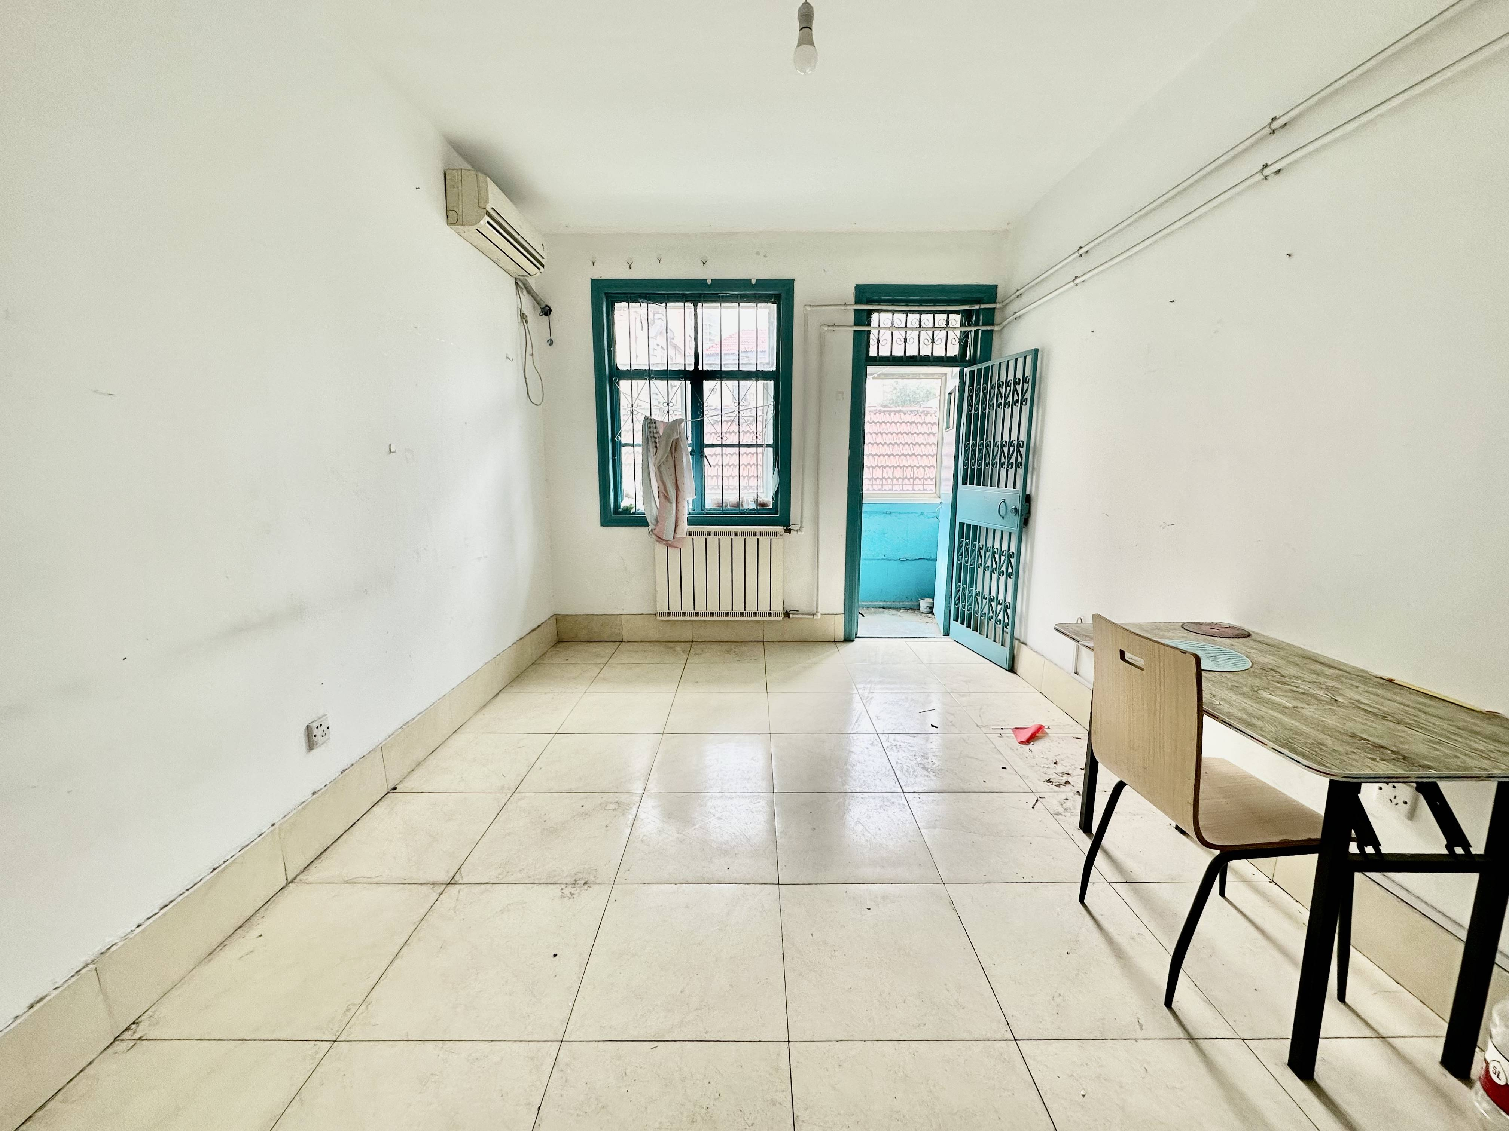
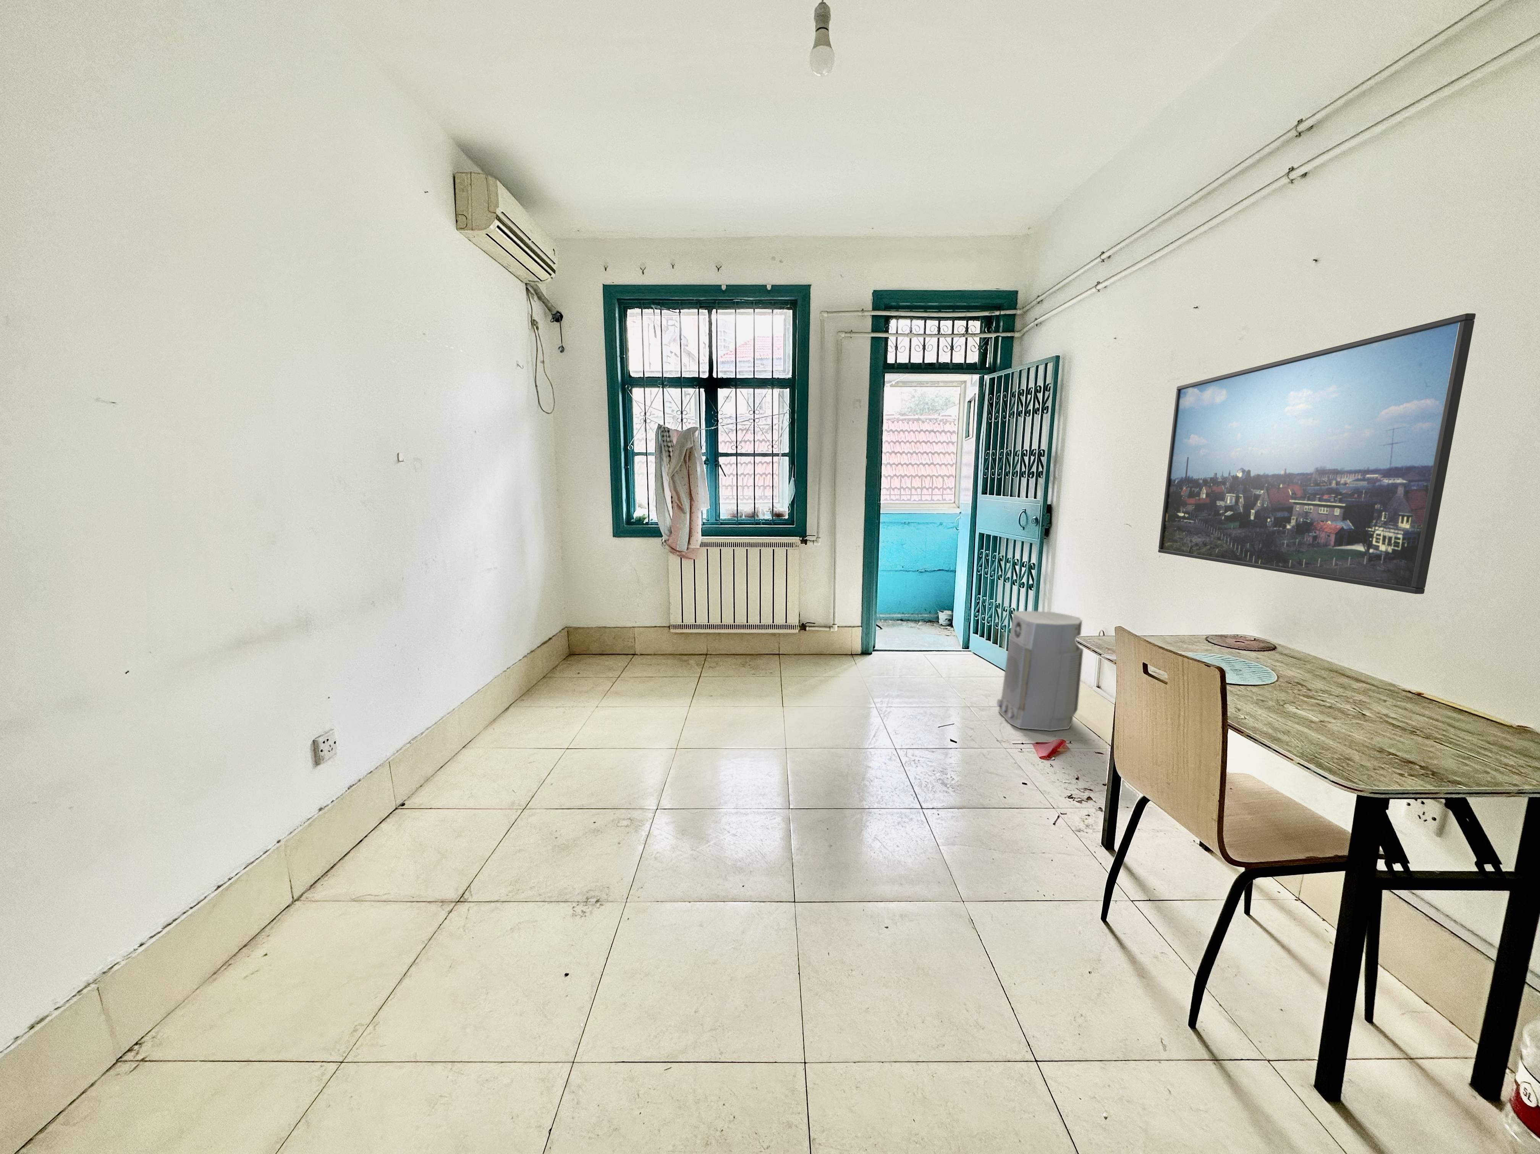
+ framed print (1272, 467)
+ air purifier (1043, 668)
